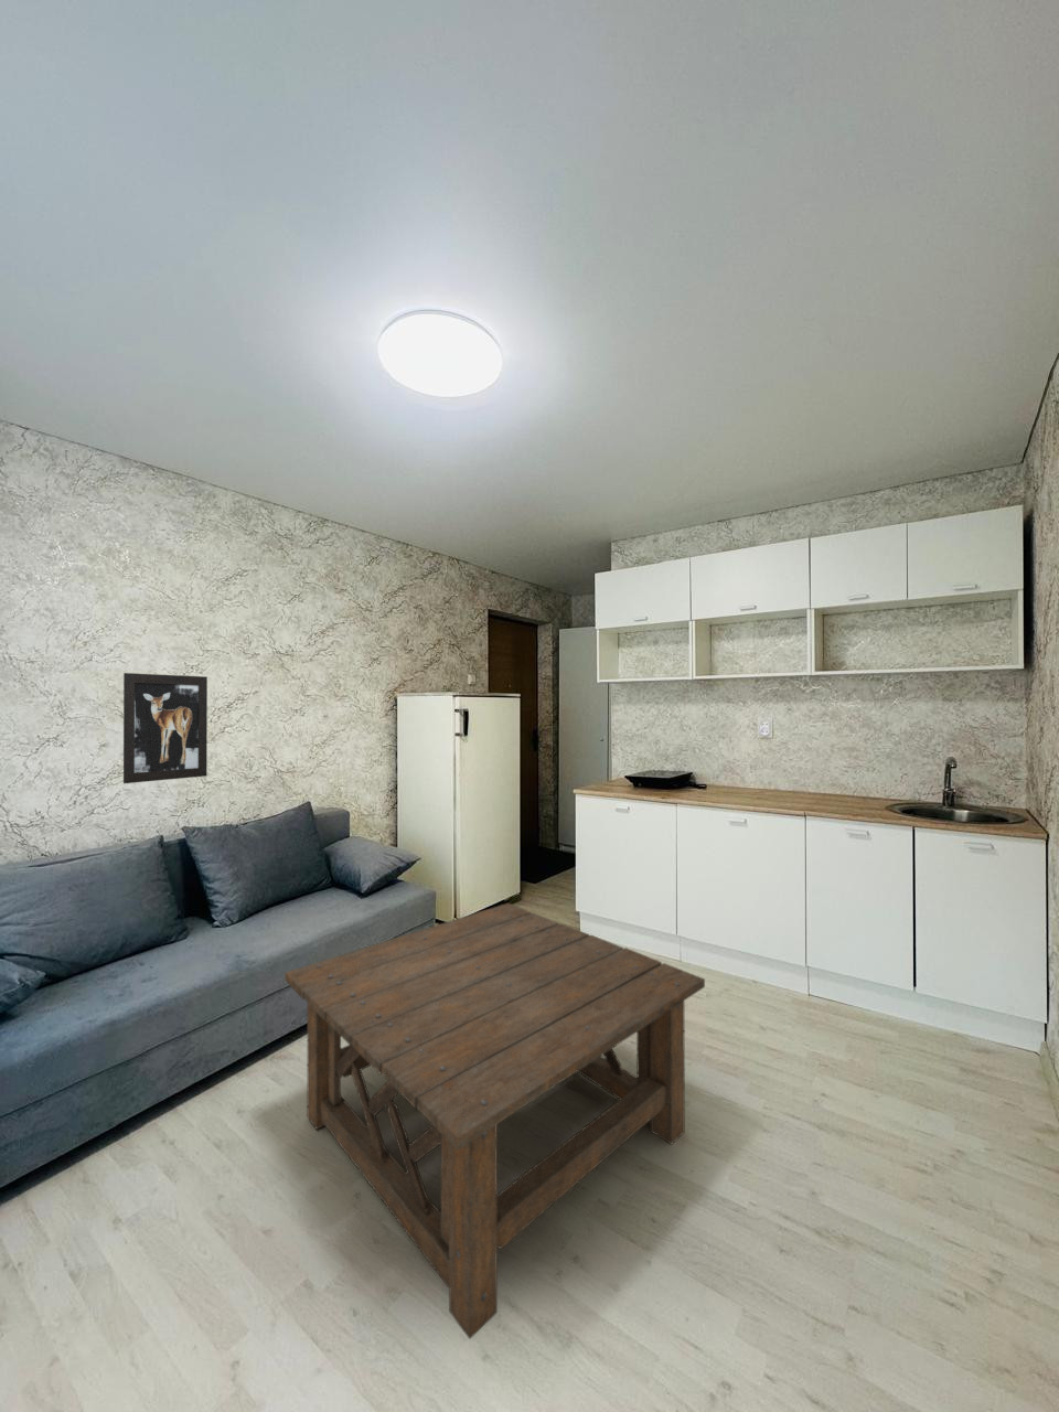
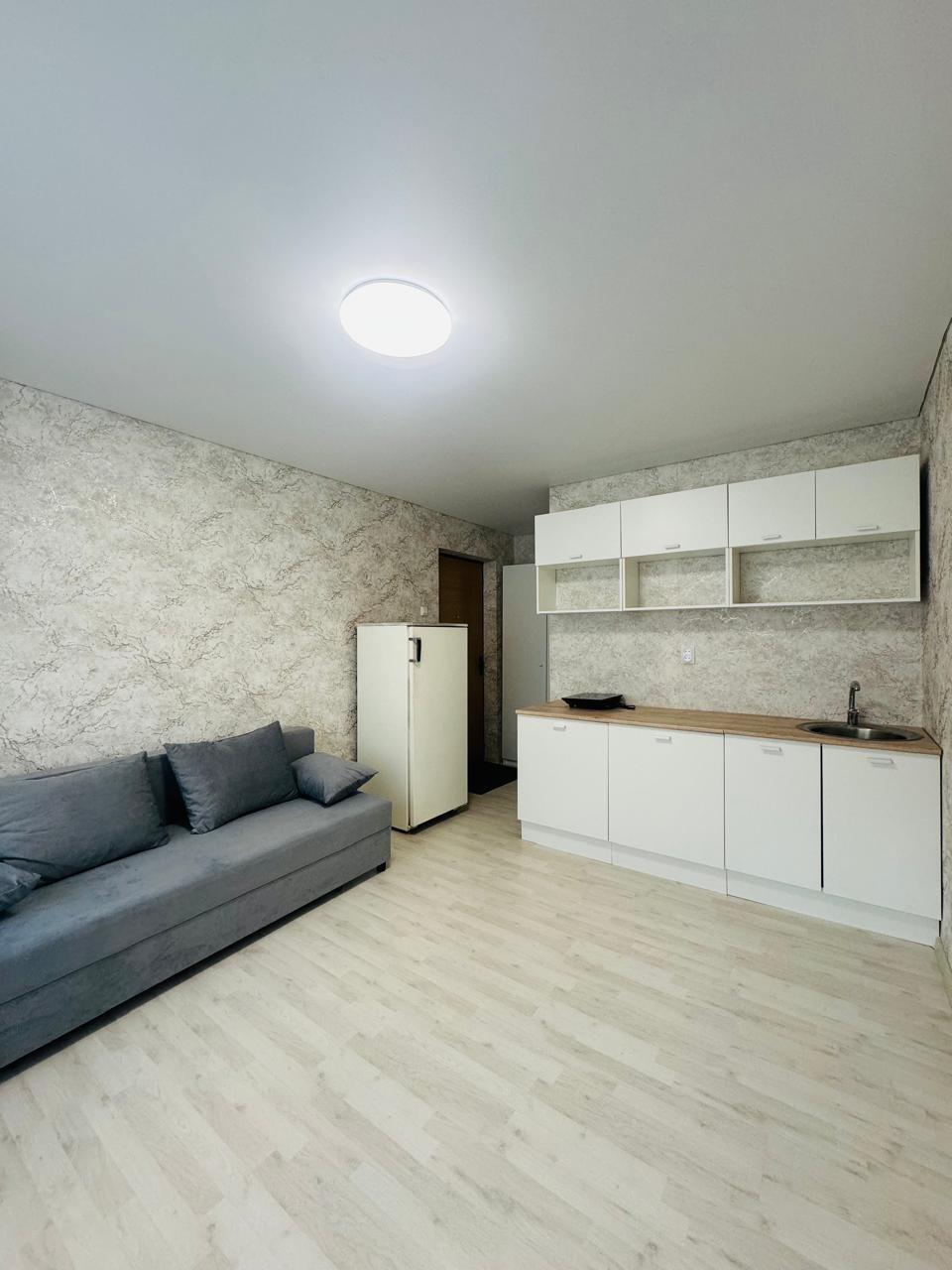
- wall art (167, 727)
- coffee table (492, 1050)
